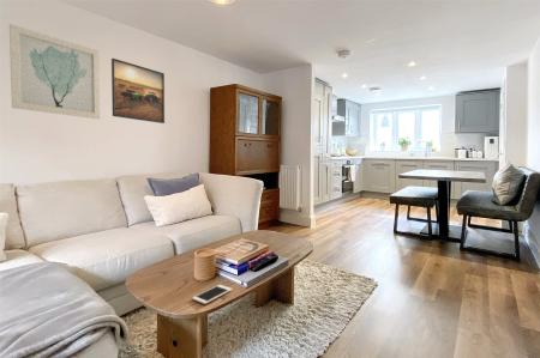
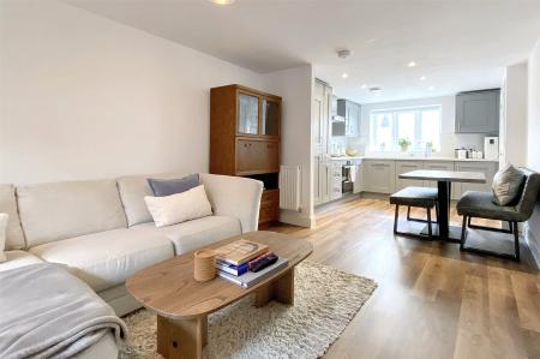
- wall art (59, 77)
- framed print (139, 92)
- cell phone (212, 293)
